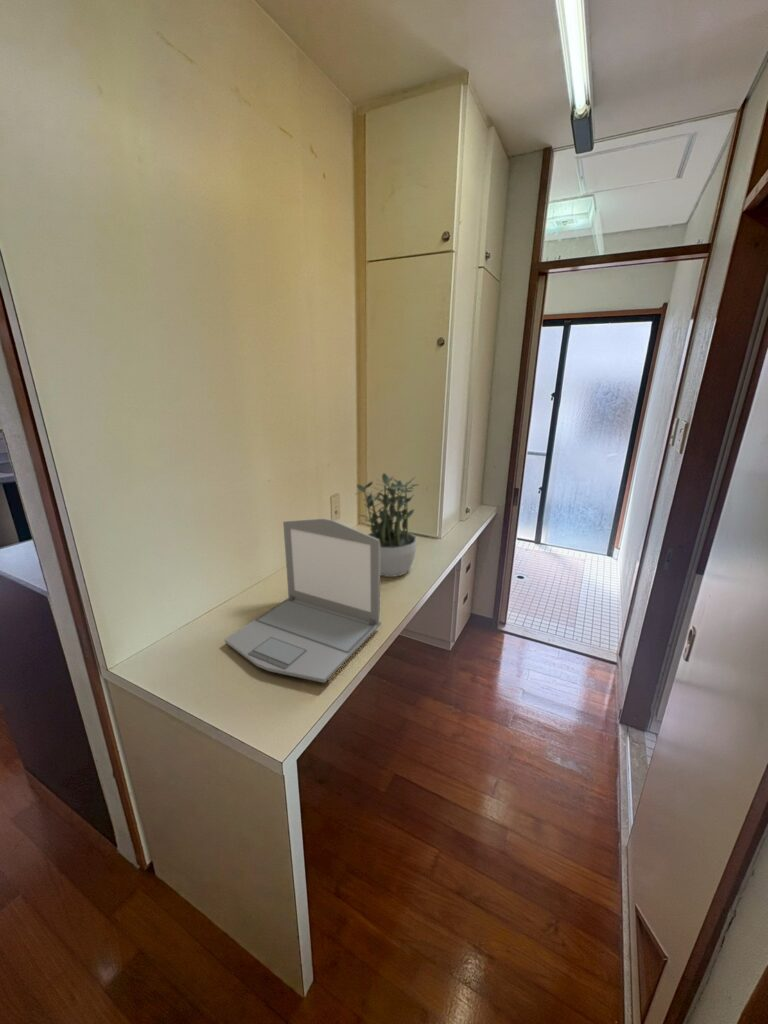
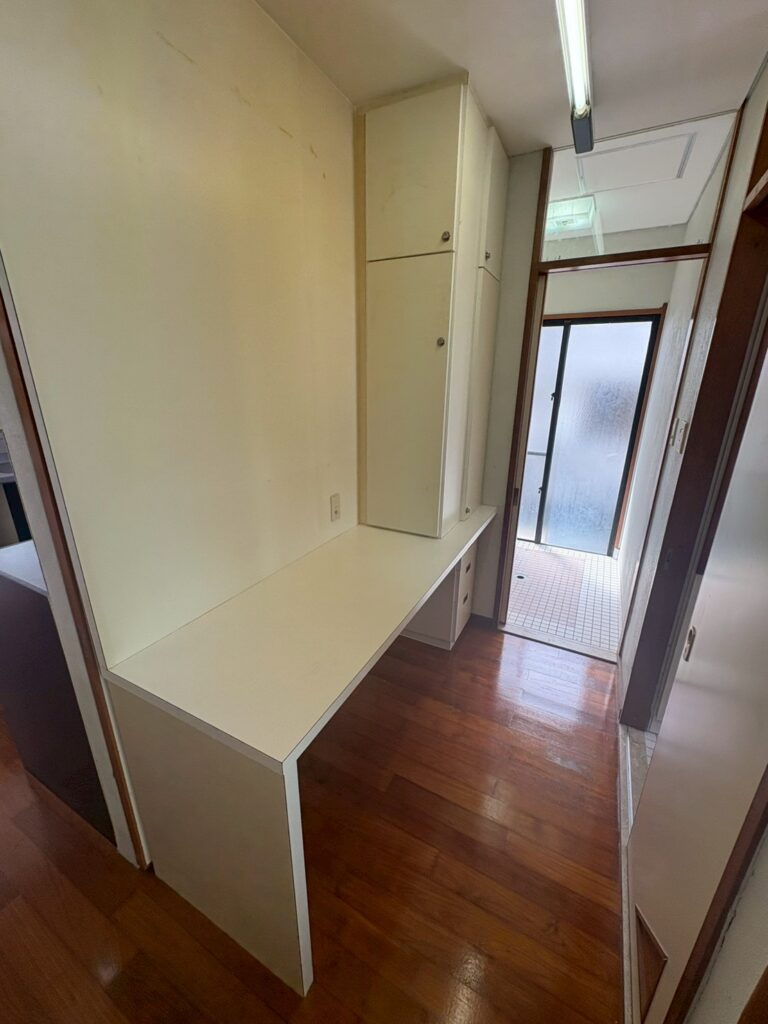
- laptop (299, 589)
- potted plant (386, 521)
